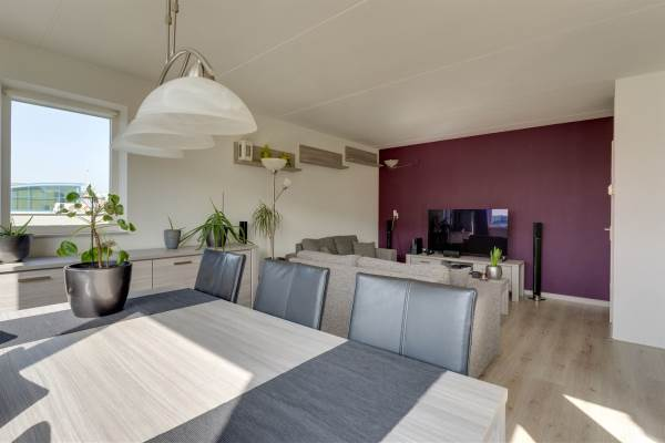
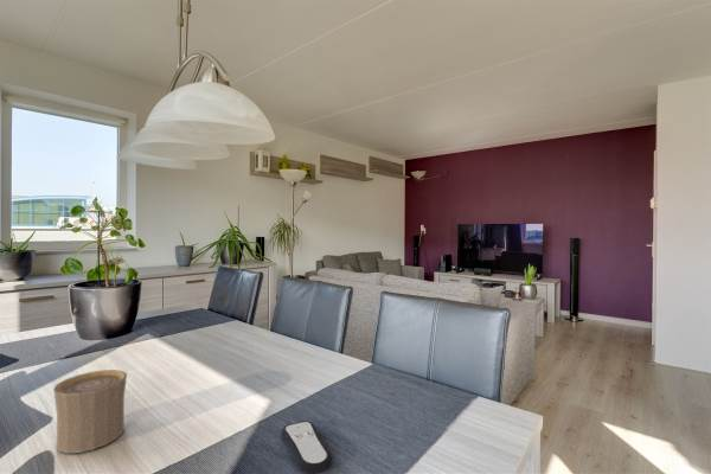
+ cup (91, 408)
+ remote control (306, 444)
